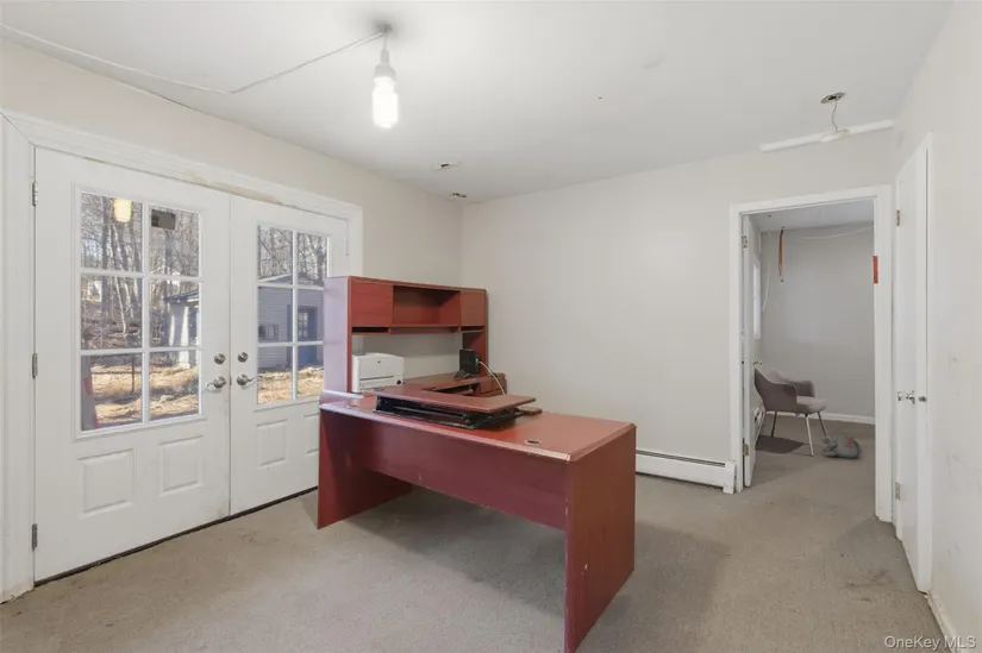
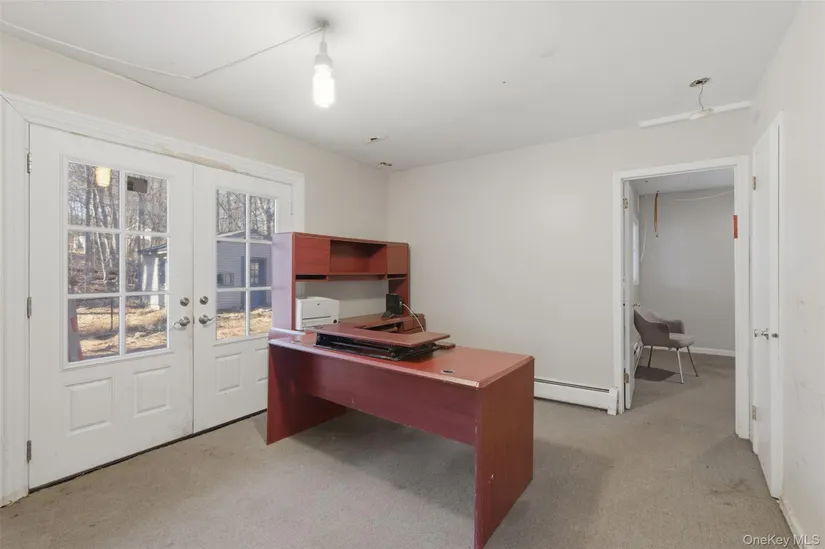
- plush toy (840, 446)
